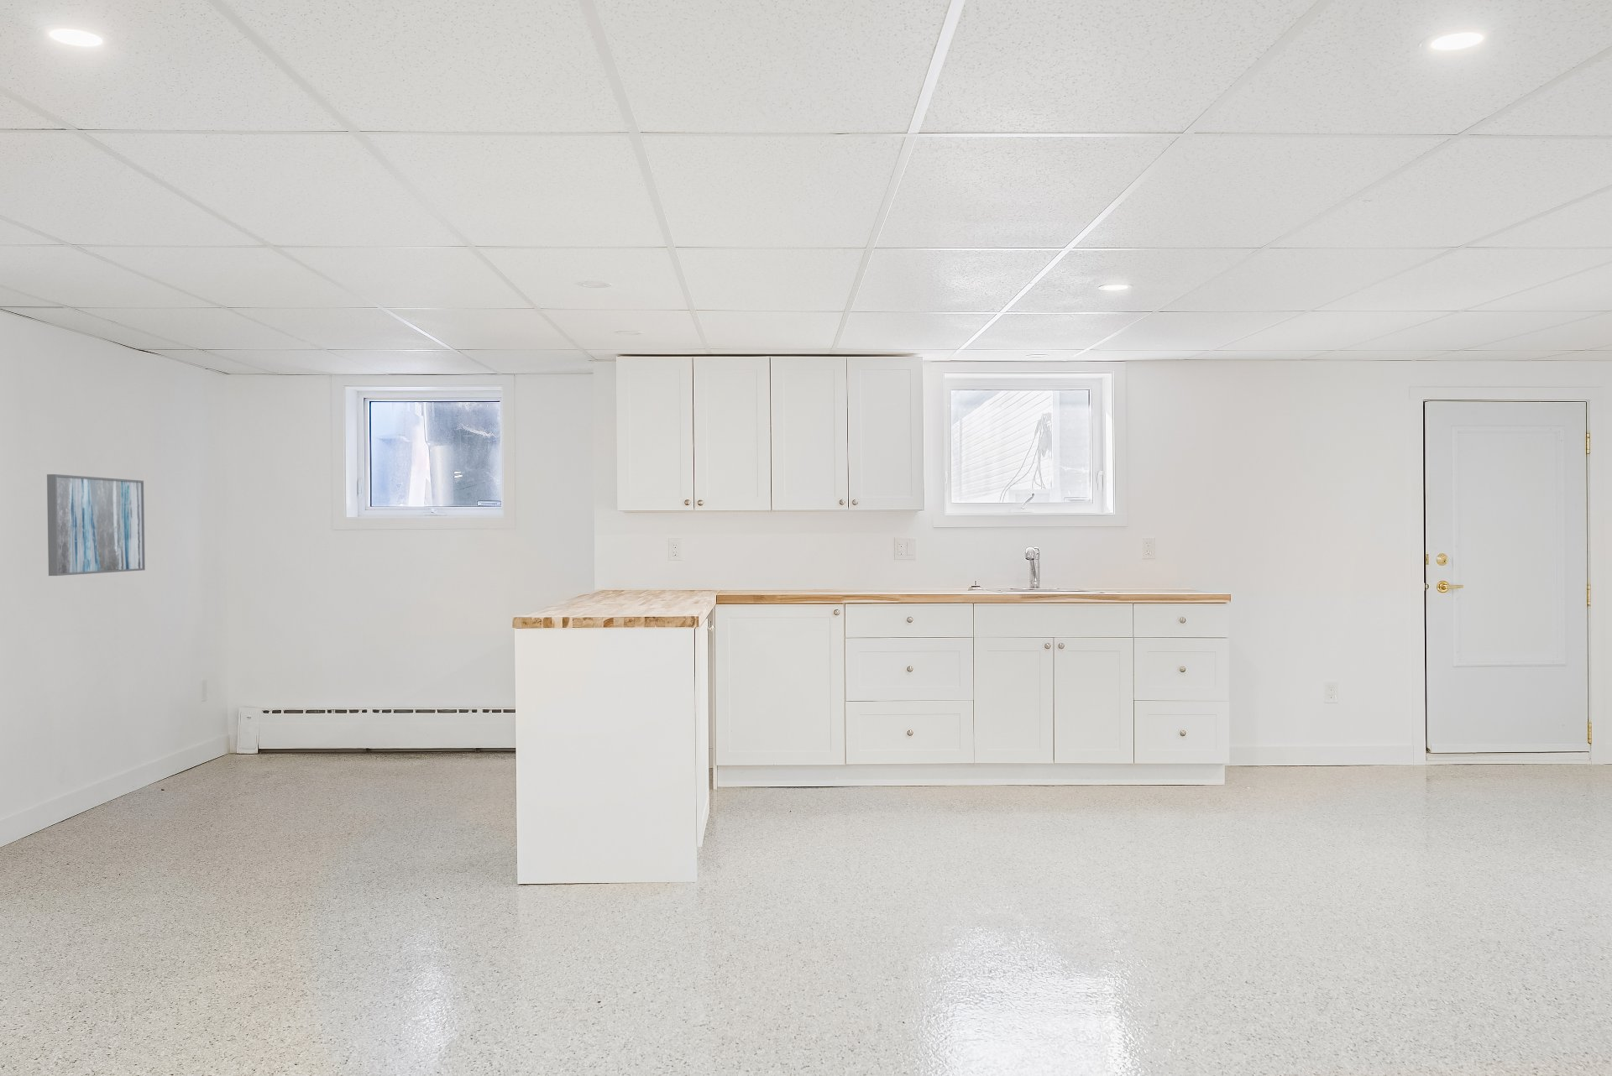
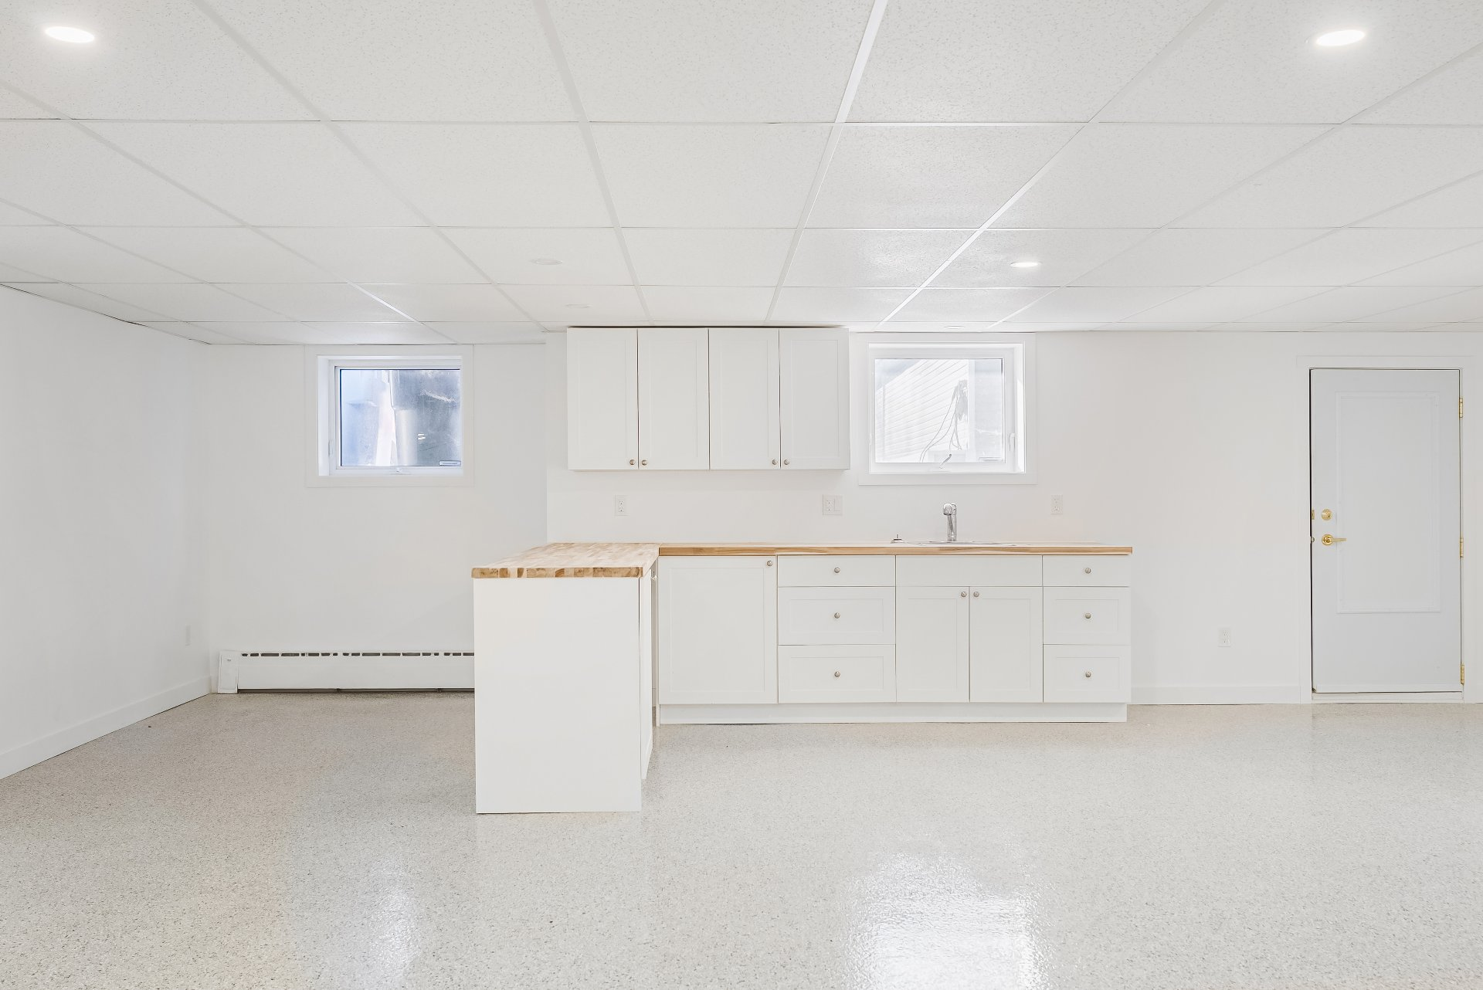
- wall art (98, 525)
